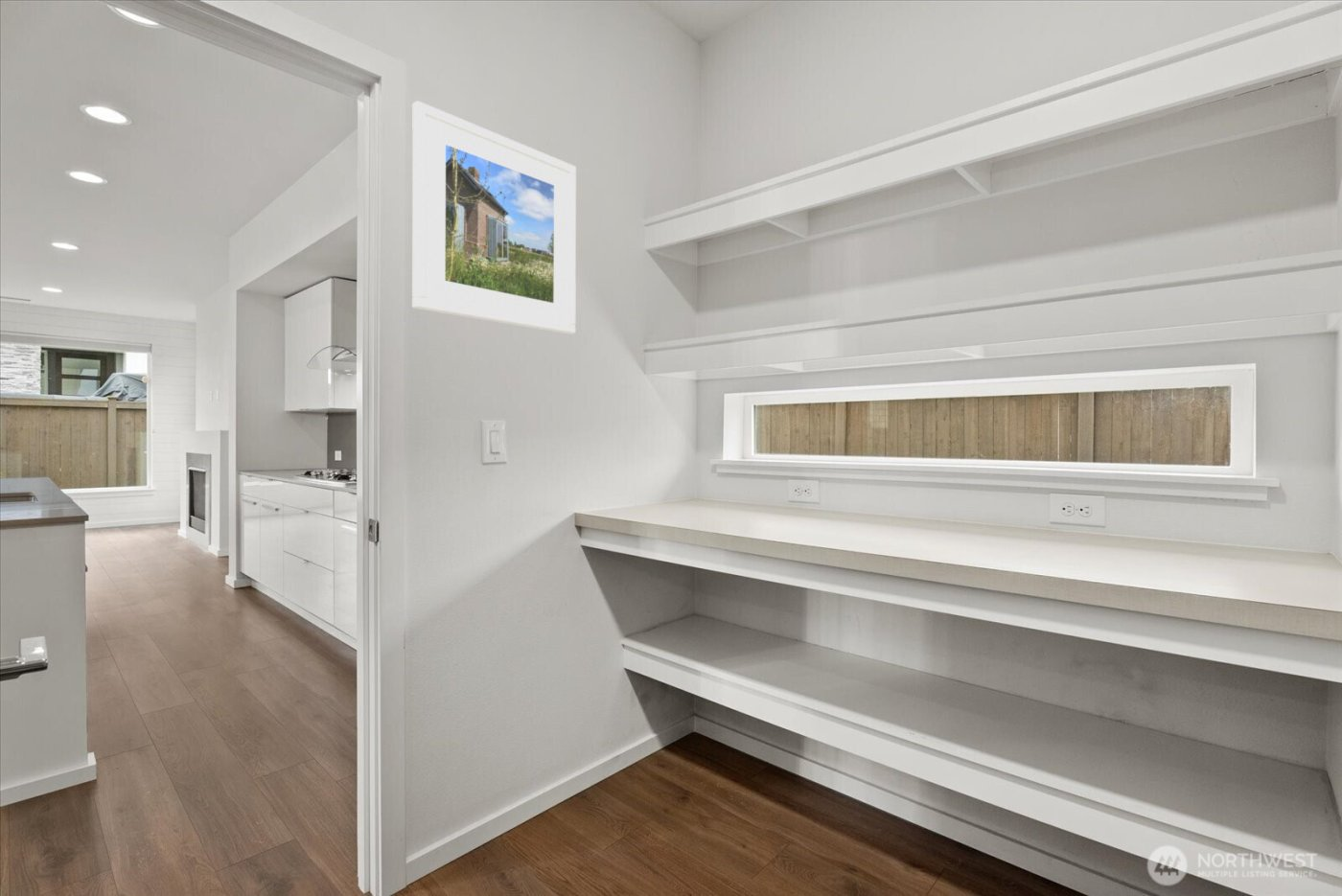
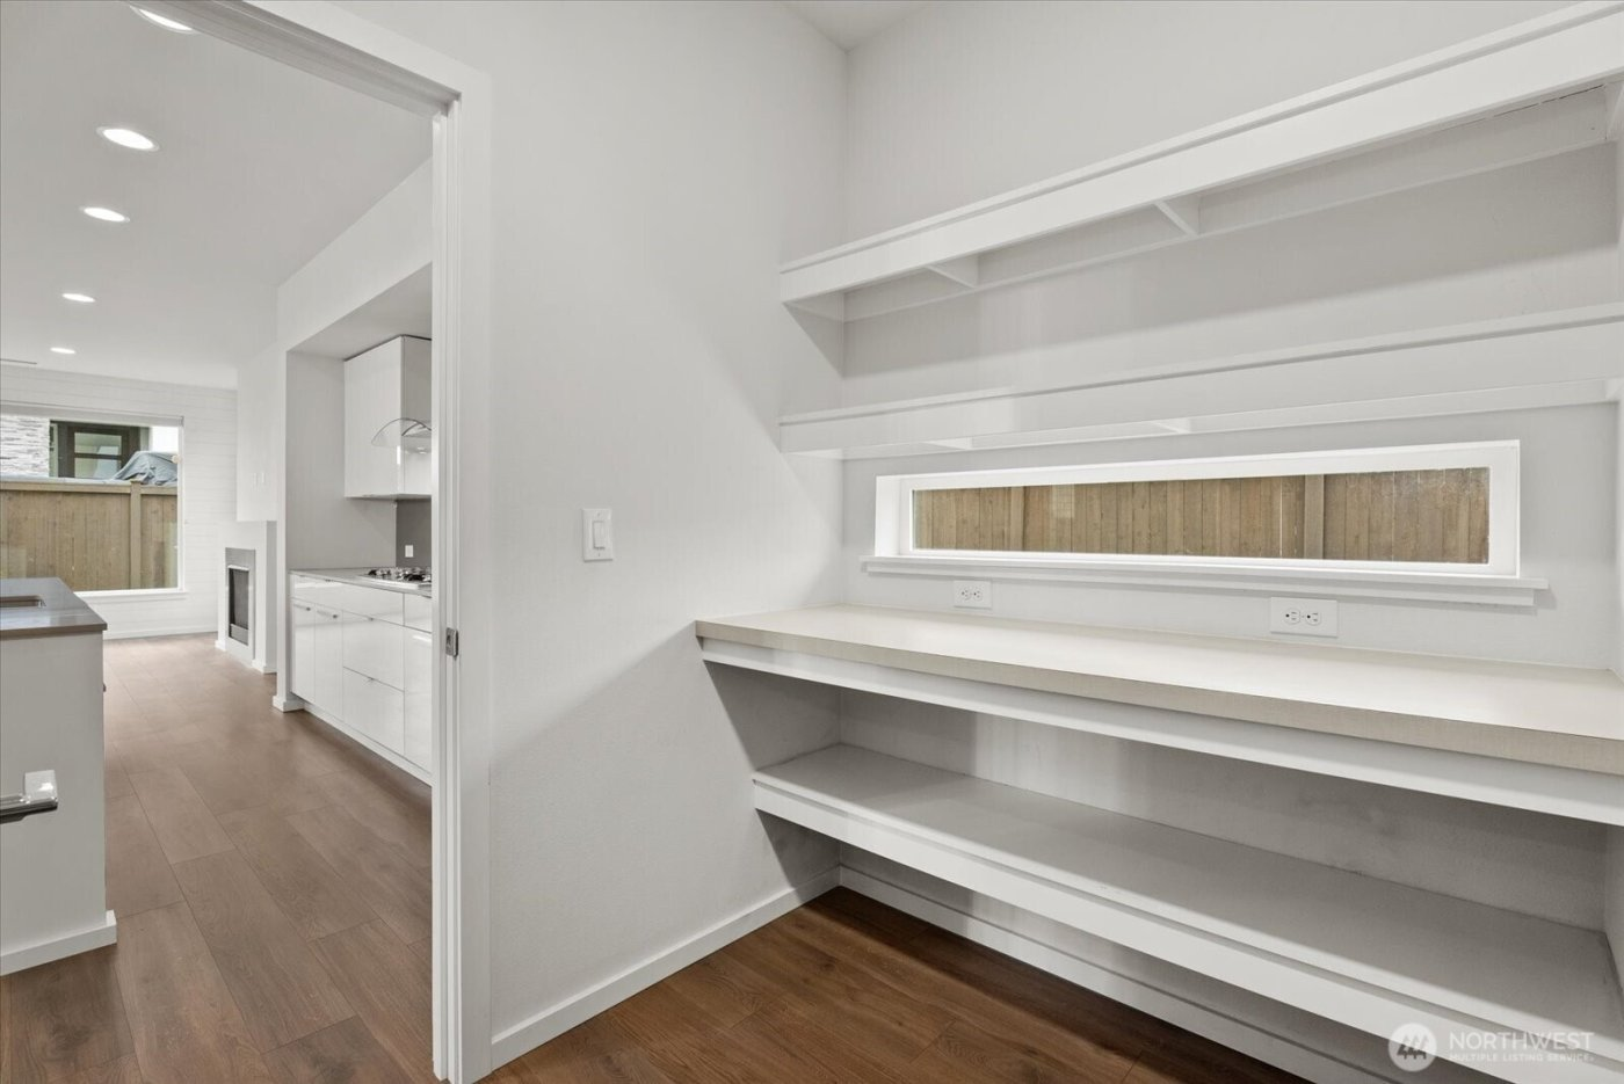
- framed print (502, 230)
